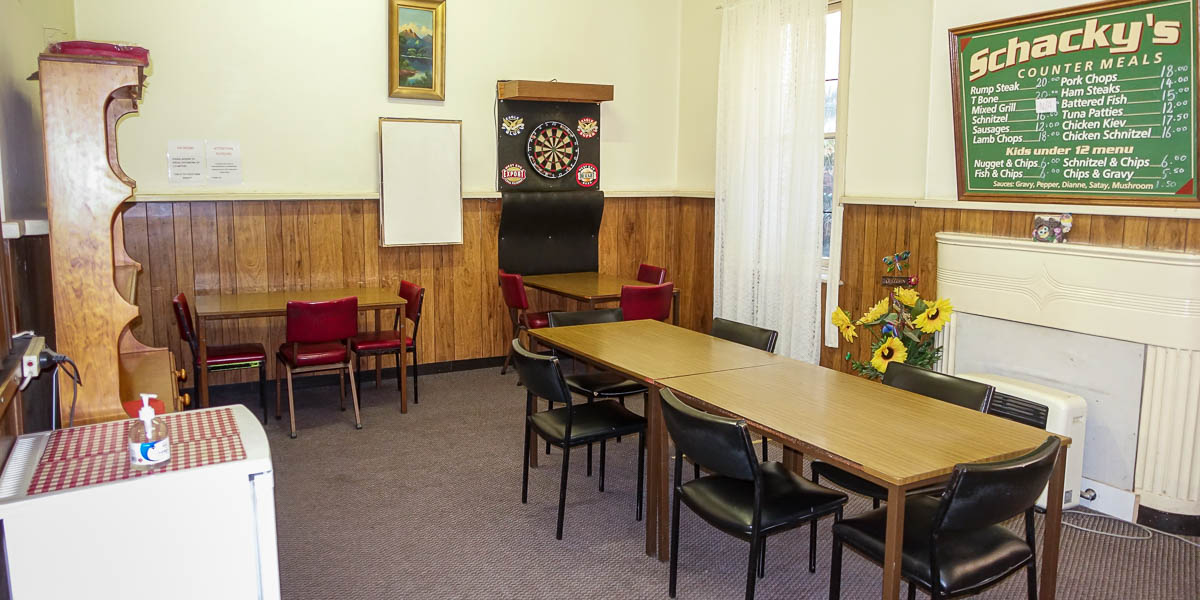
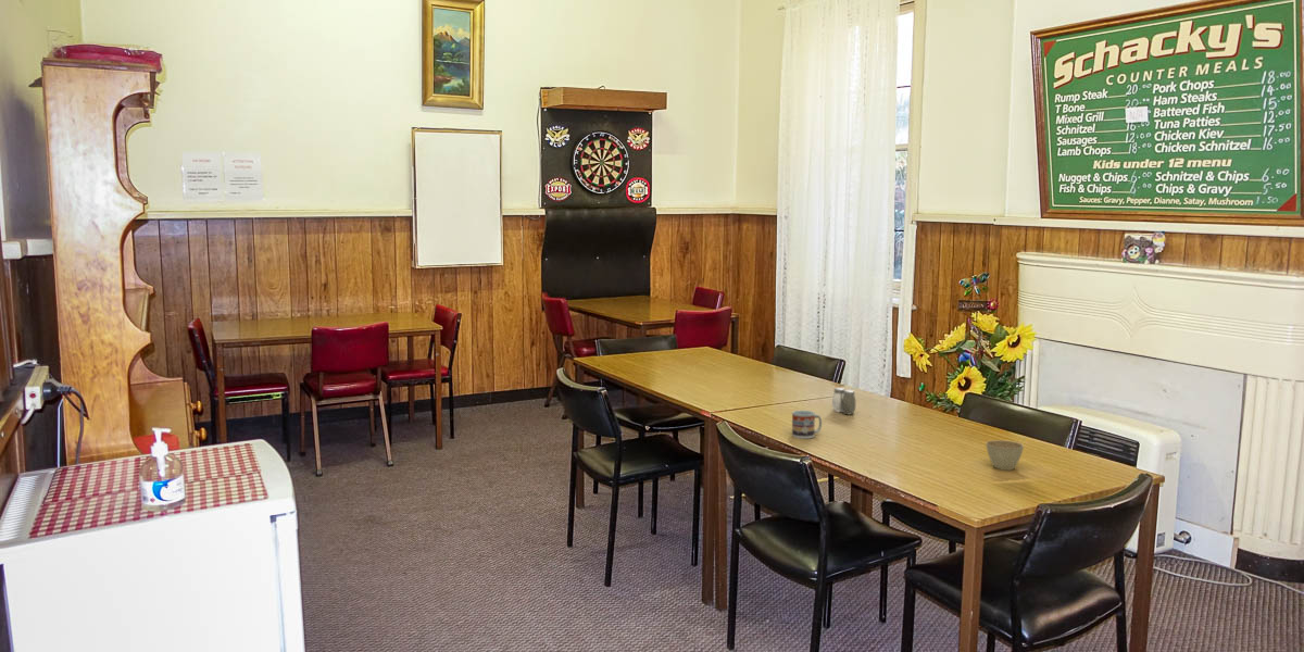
+ flower pot (1004, 455)
+ cup (806, 424)
+ salt and pepper shaker (843, 400)
